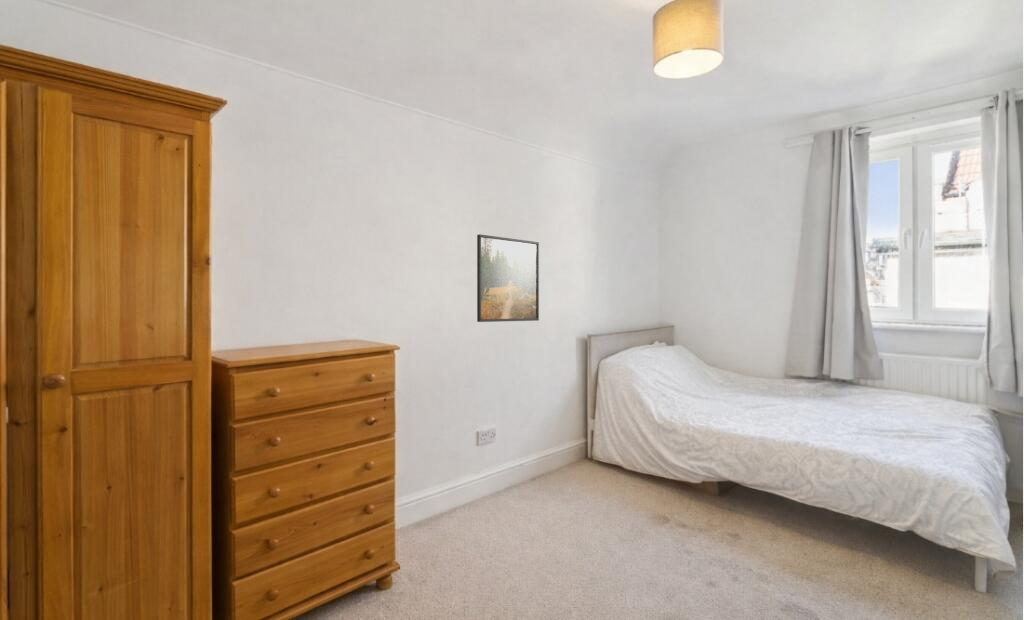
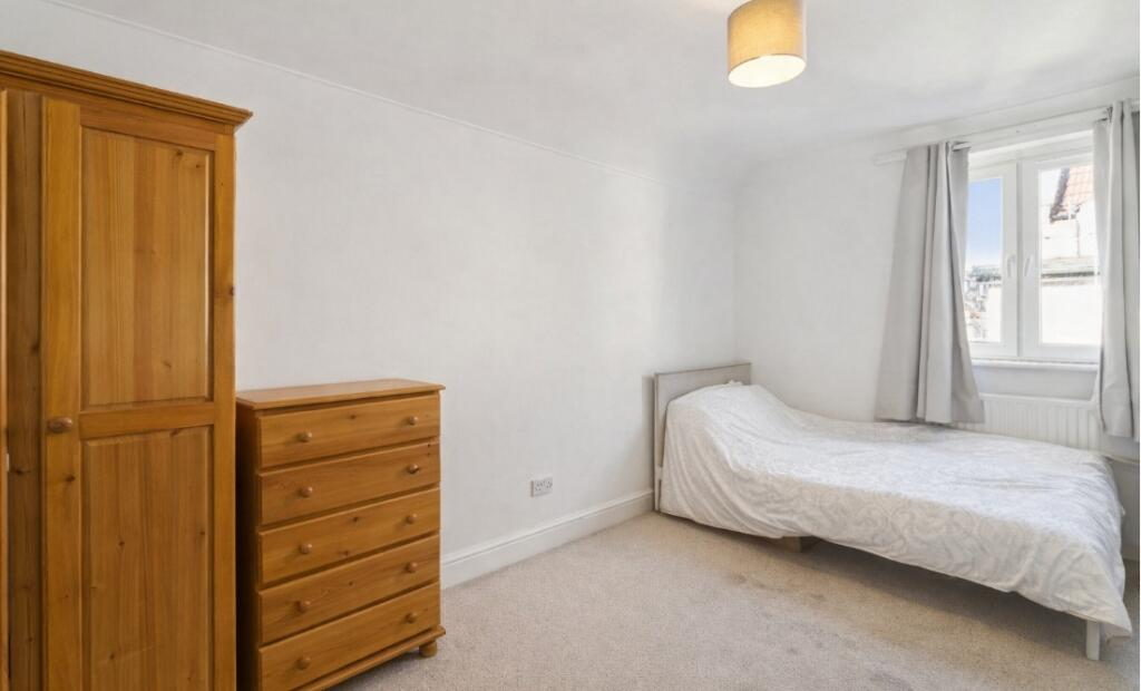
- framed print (509, 279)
